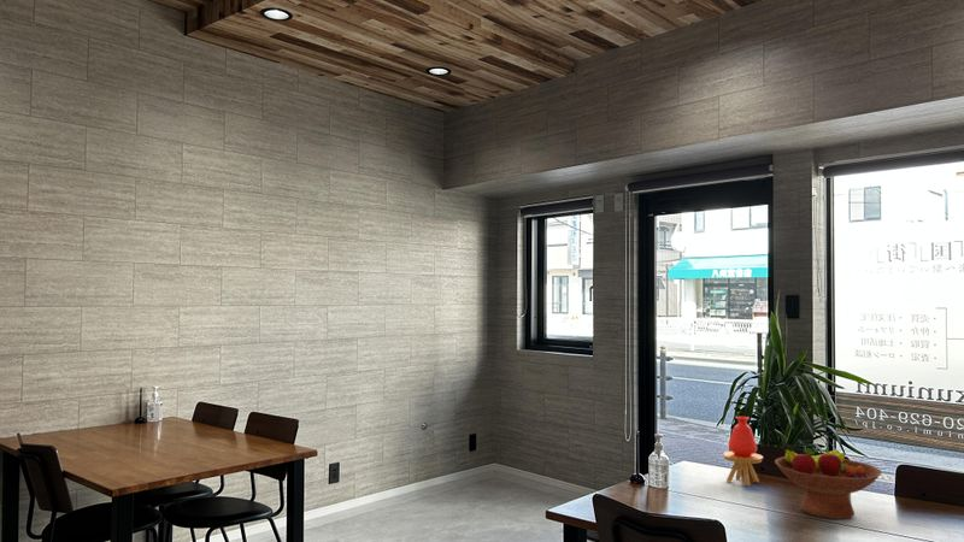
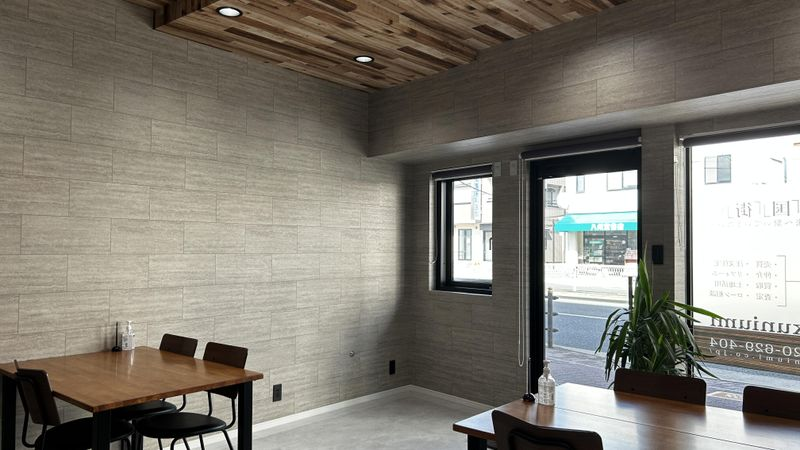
- fruit bowl (827, 479)
- vase (742, 449)
